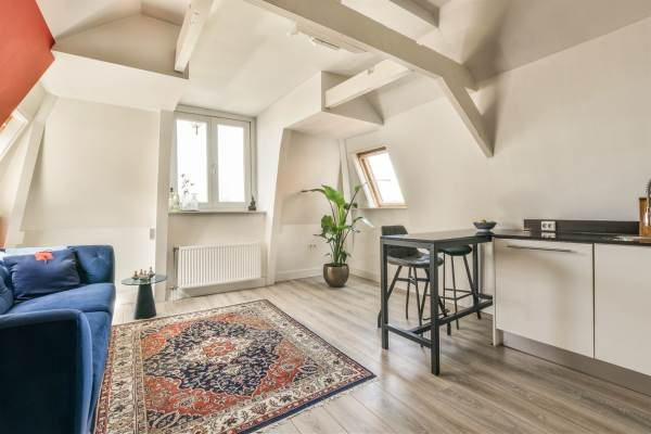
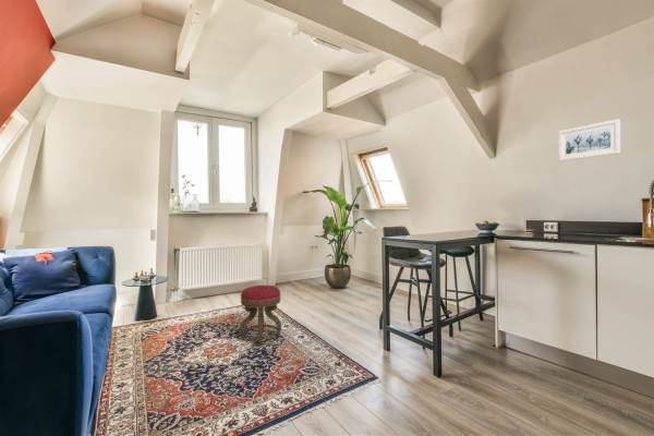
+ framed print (588, 141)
+ stool (261, 312)
